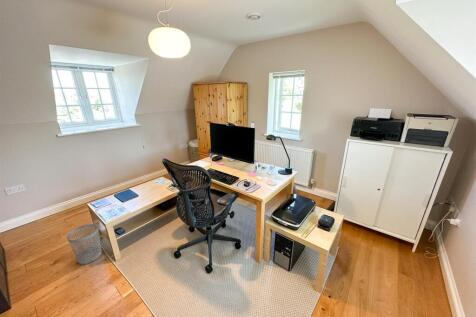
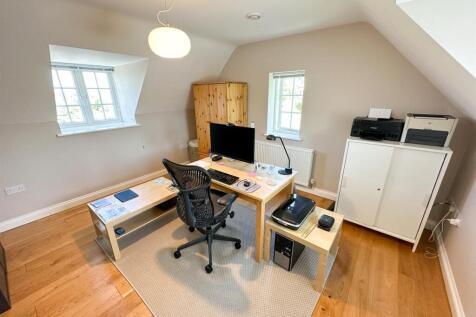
- wastebasket (86, 244)
